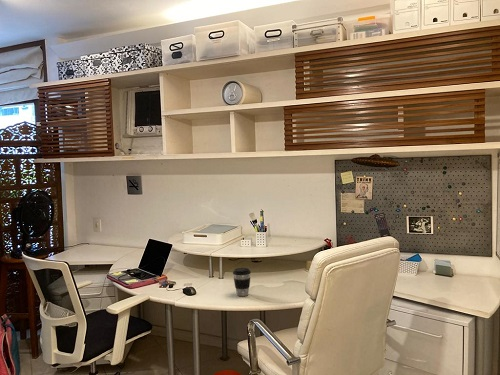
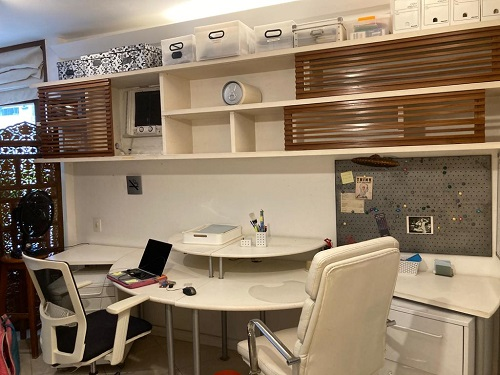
- coffee cup (242, 281)
